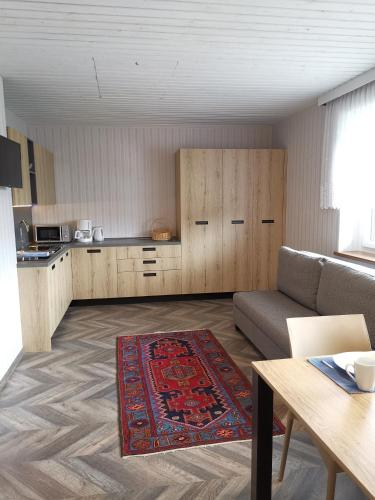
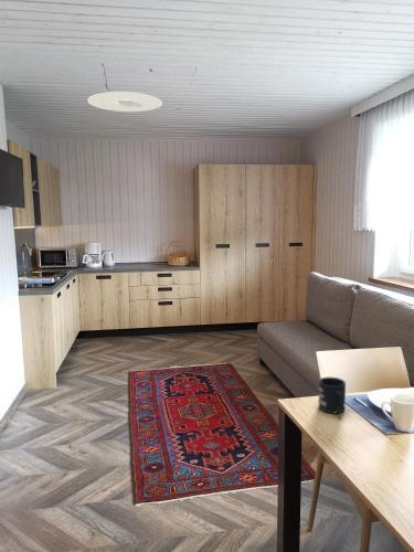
+ ceiling light (125, 98)
+ mug (333, 396)
